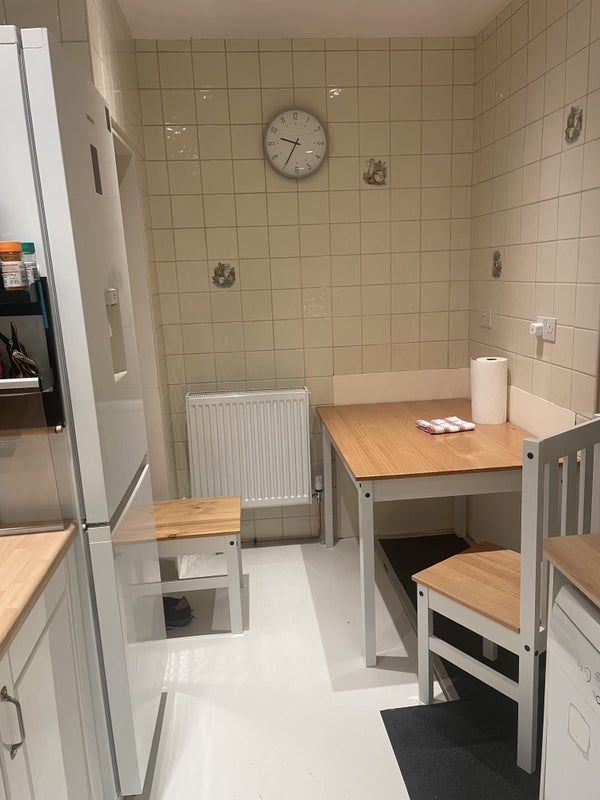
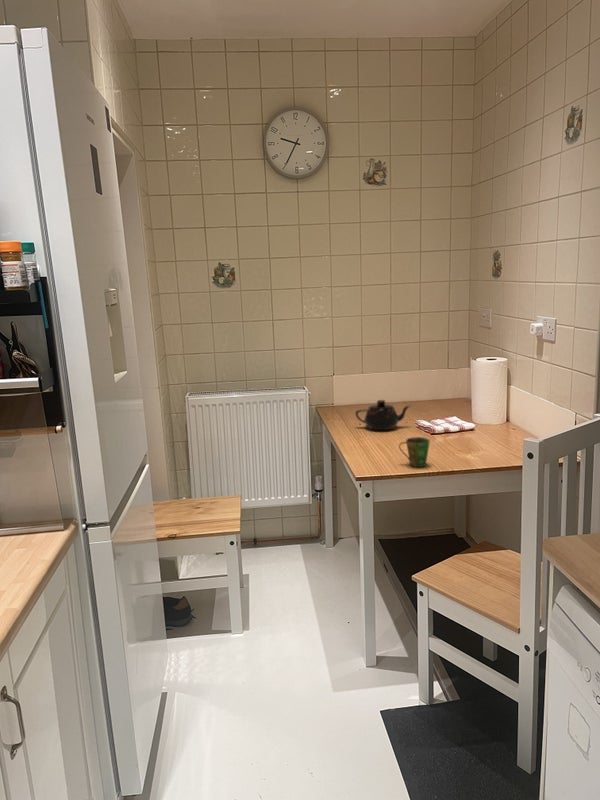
+ cup (414, 452)
+ teapot (383, 413)
